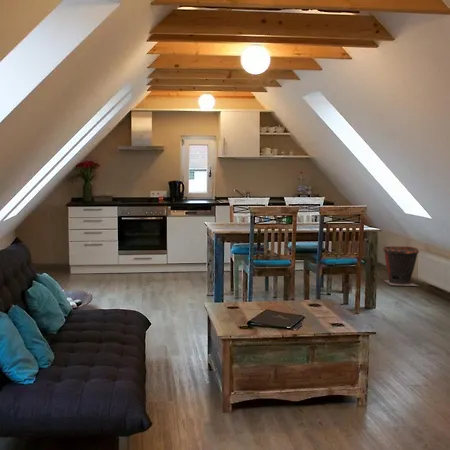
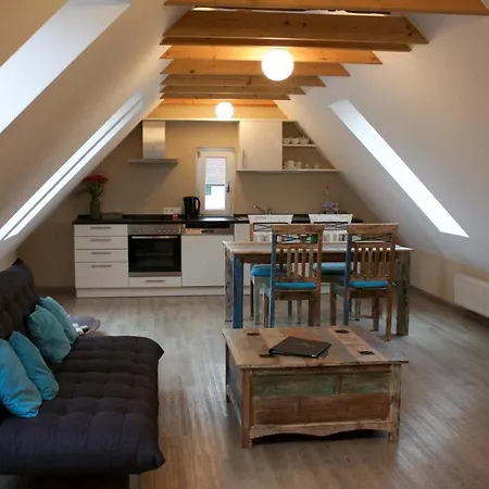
- waste bin (399, 264)
